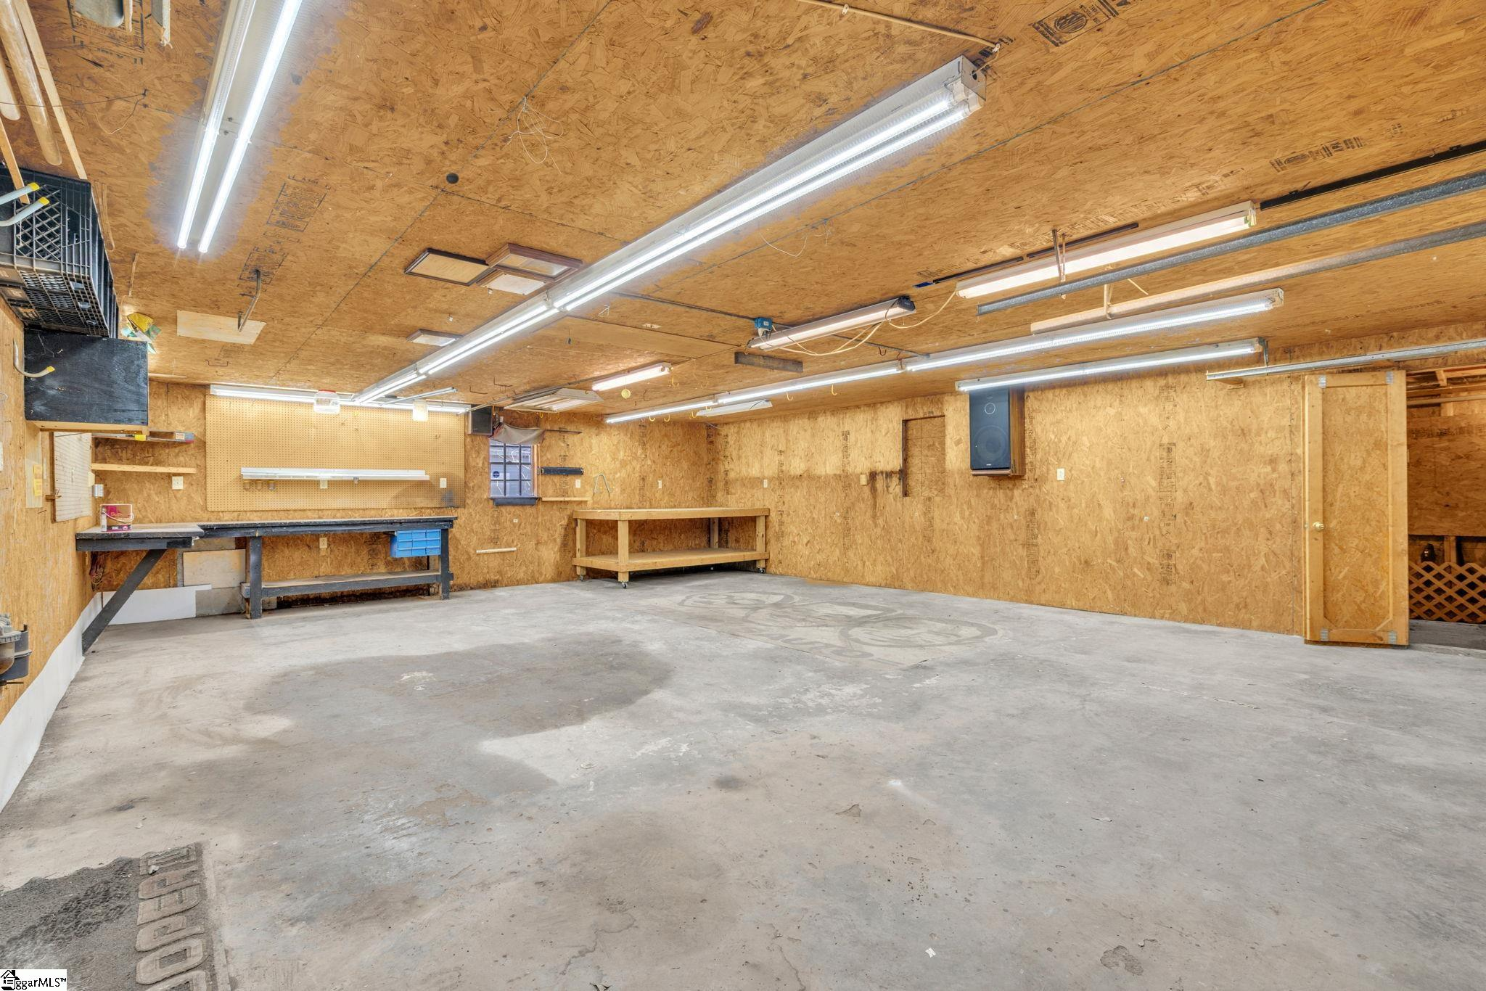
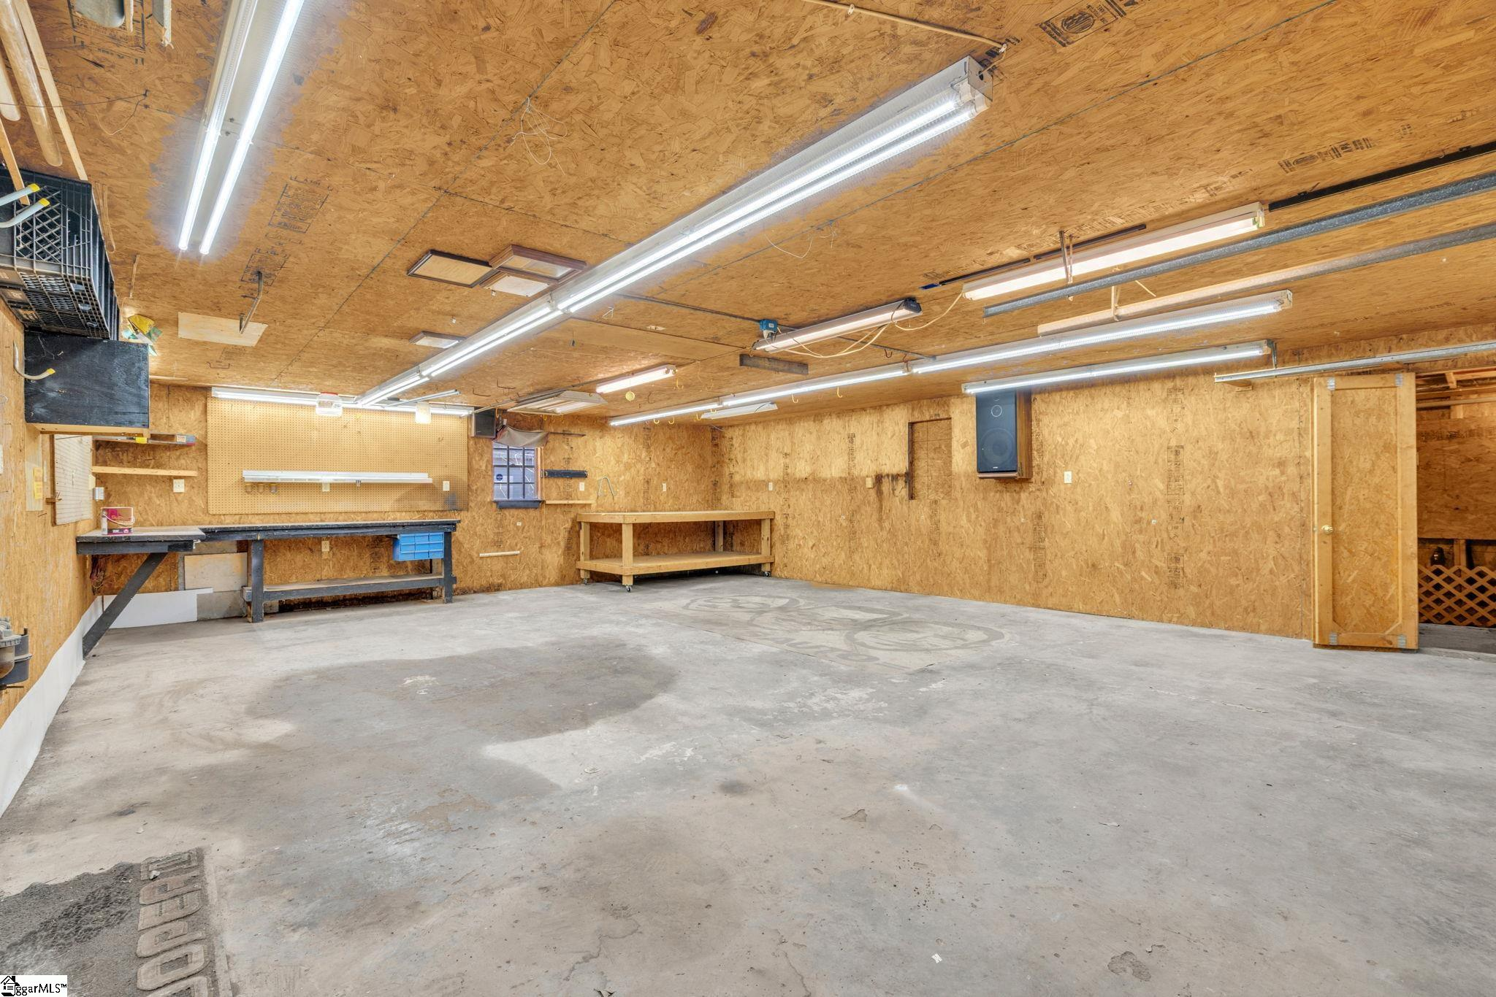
- smoke detector (452, 178)
